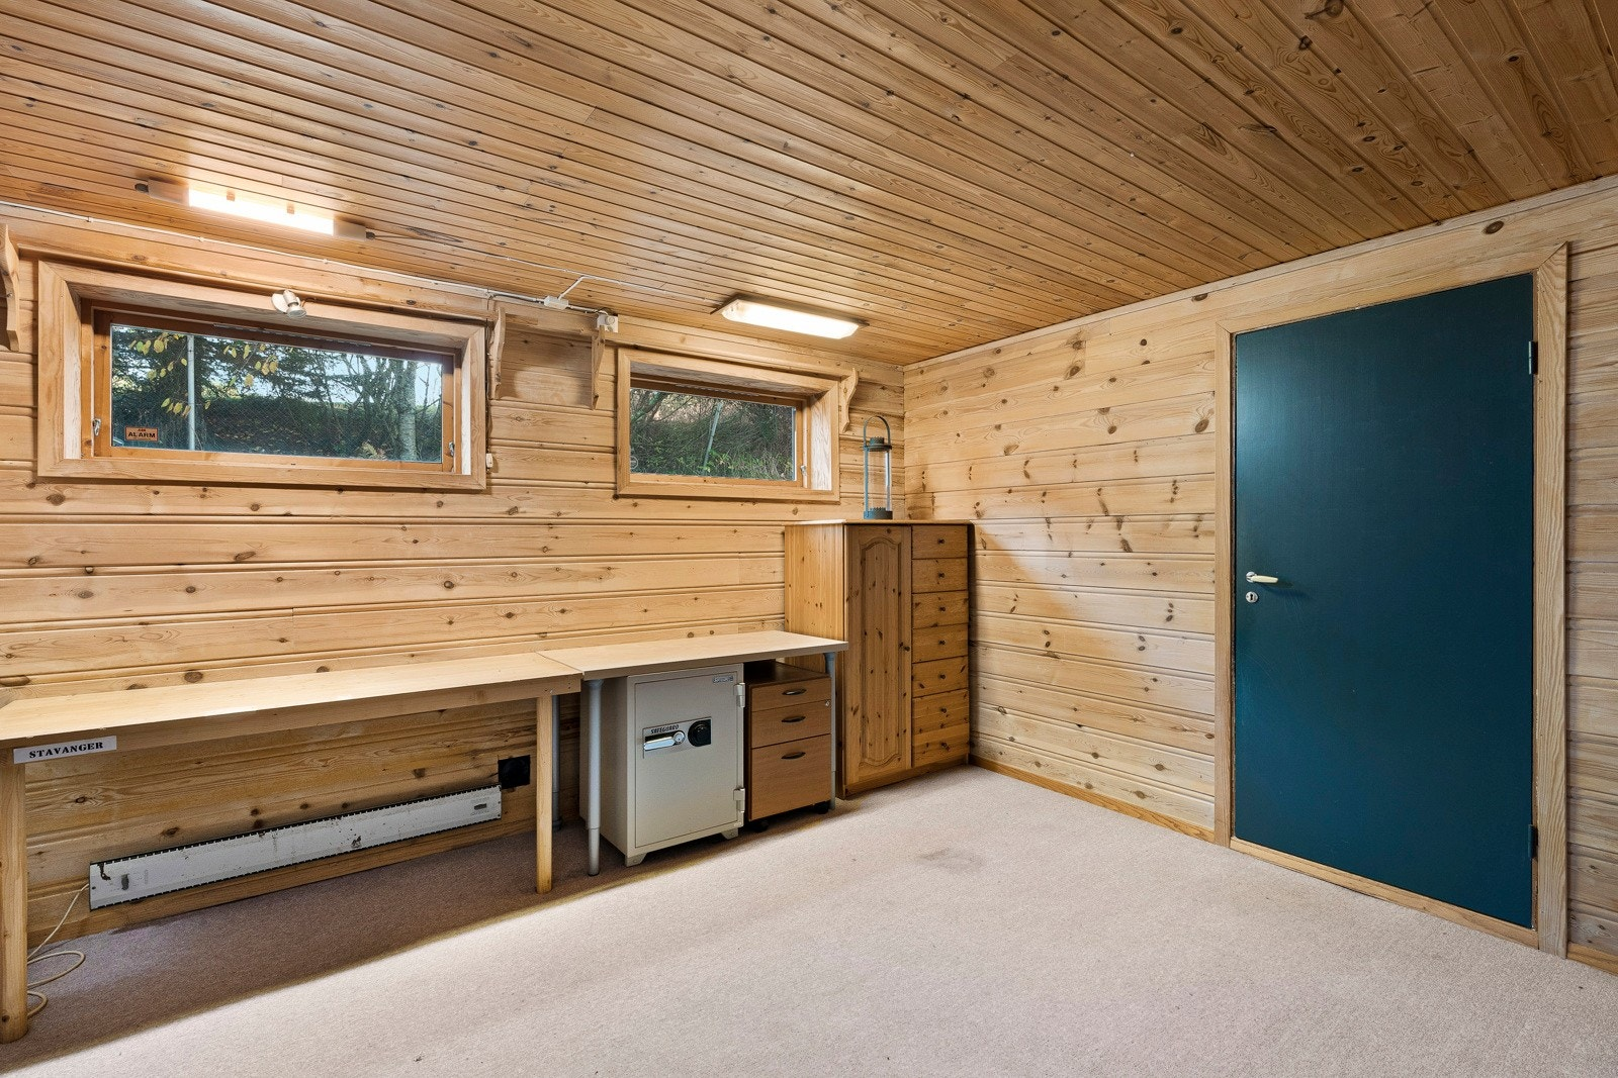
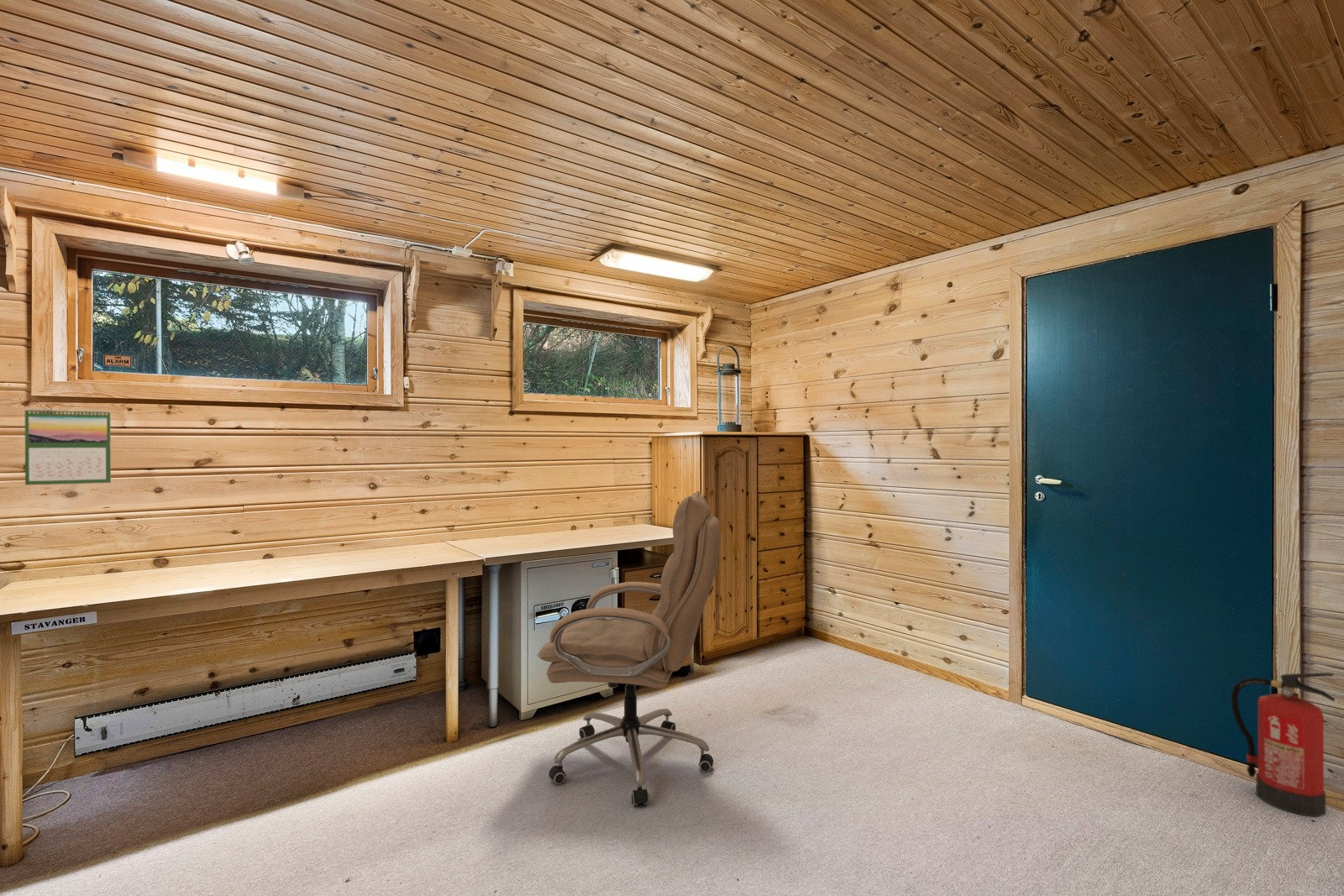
+ office chair (634, 627)
+ fire extinguisher (1279, 731)
+ calendar (69, 445)
